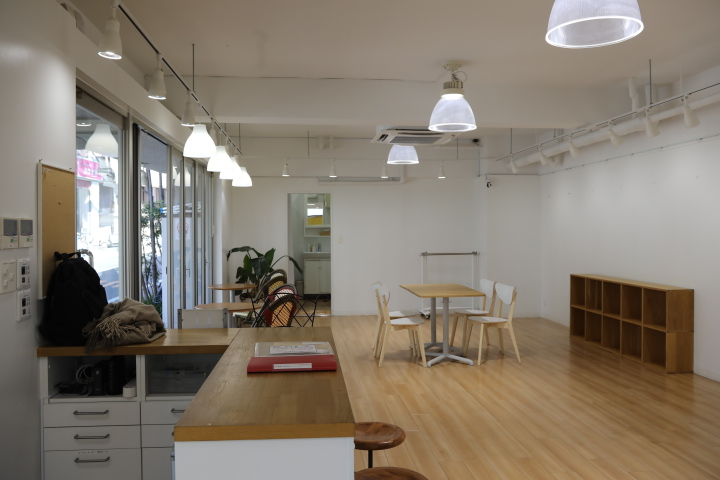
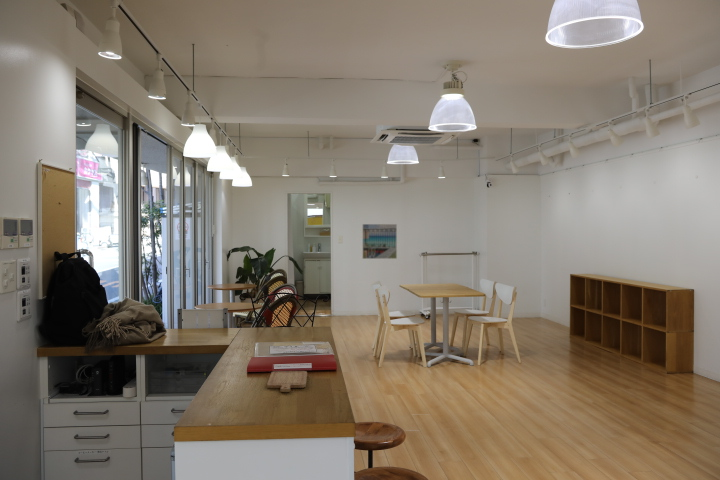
+ chopping board (287, 381)
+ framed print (379, 241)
